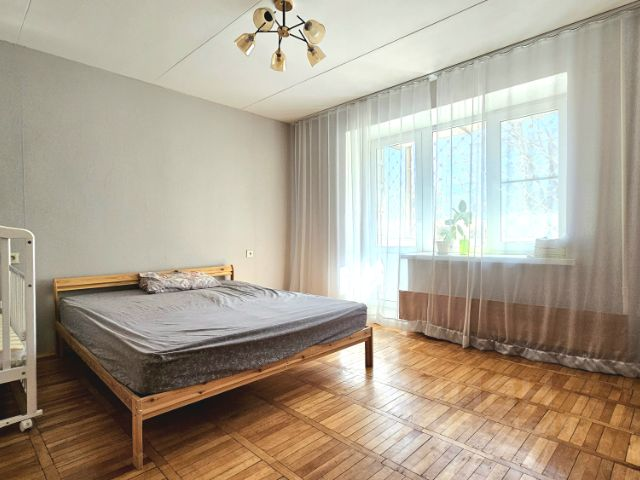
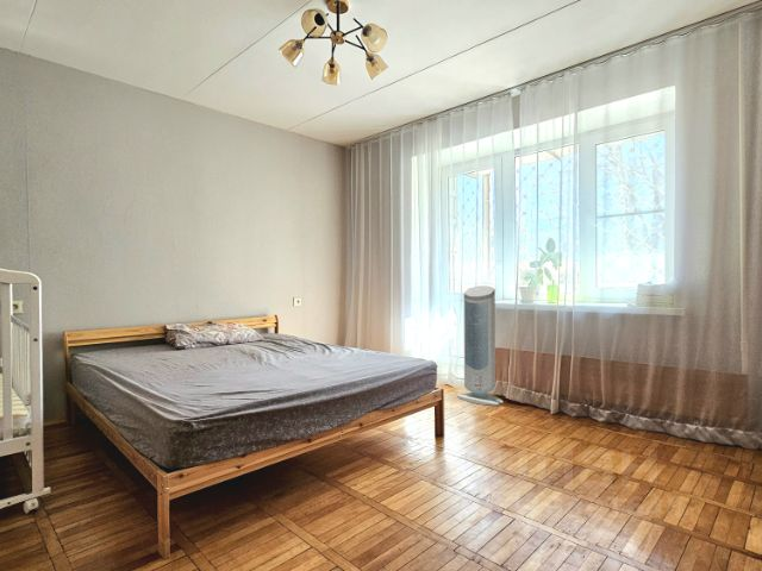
+ air purifier (479, 343)
